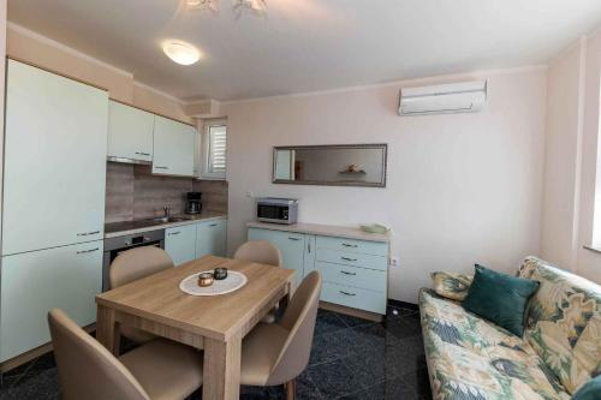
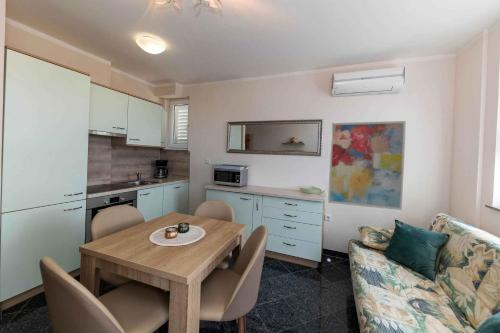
+ wall art (364, 164)
